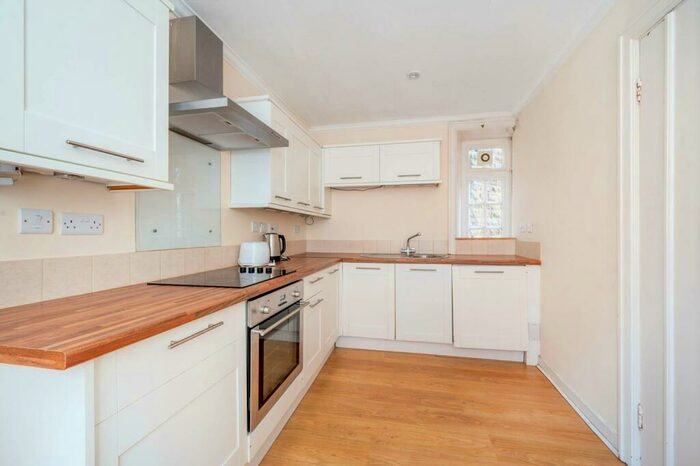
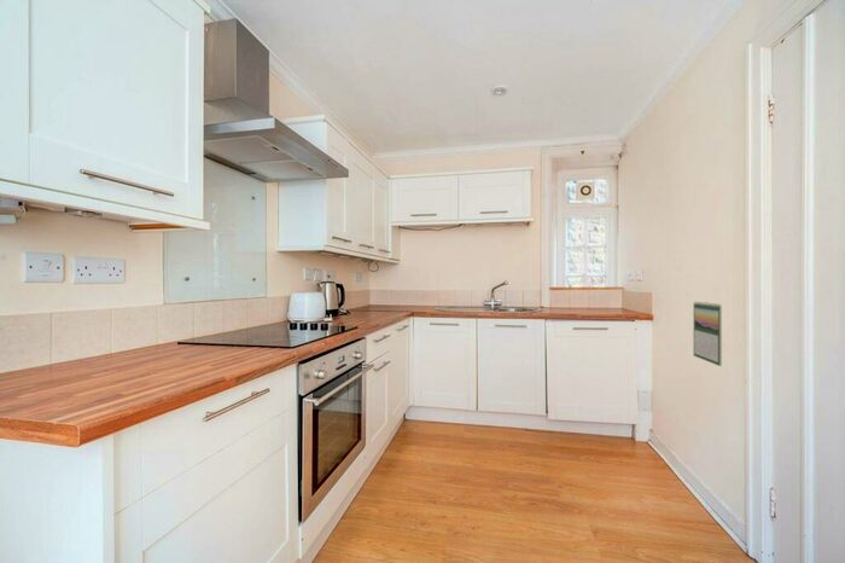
+ calendar (706, 331)
